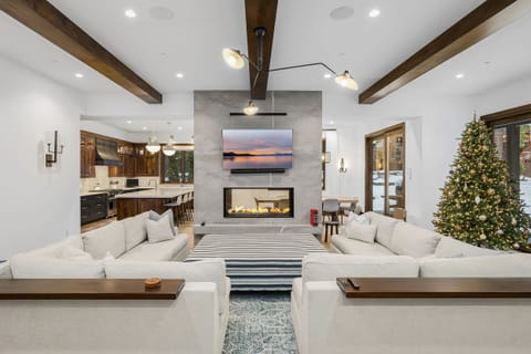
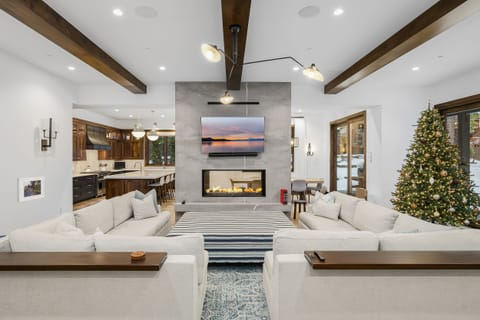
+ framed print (31, 188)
